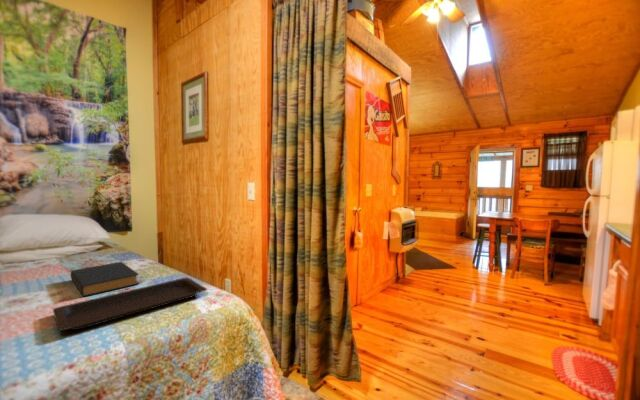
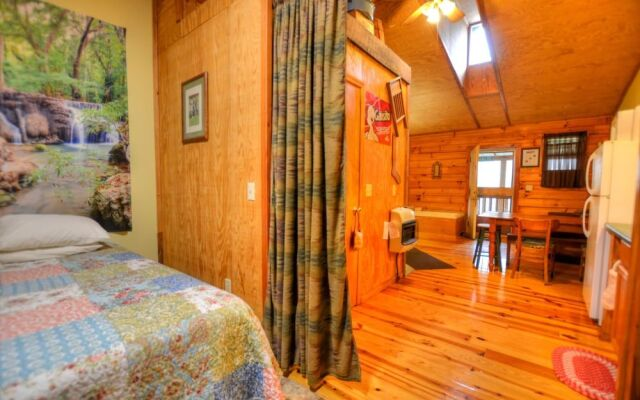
- hardback book (104, 277)
- serving tray (137, 301)
